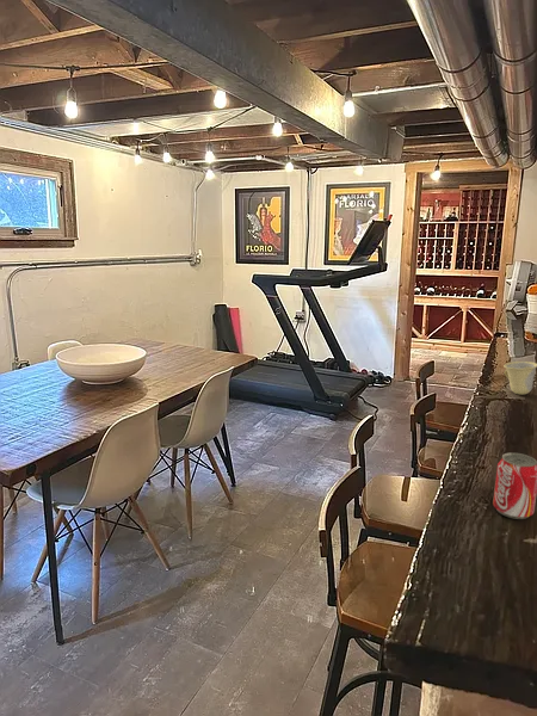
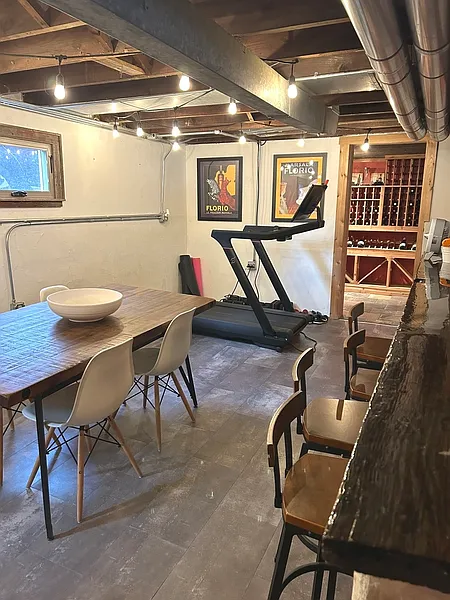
- cup (519, 377)
- beverage can (516, 484)
